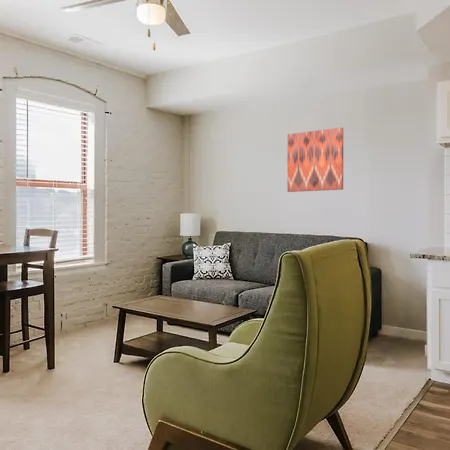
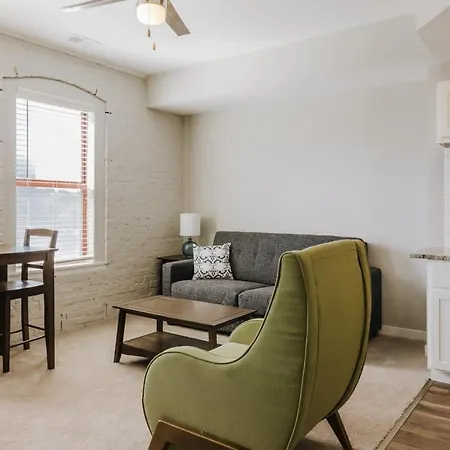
- wall art (314, 161)
